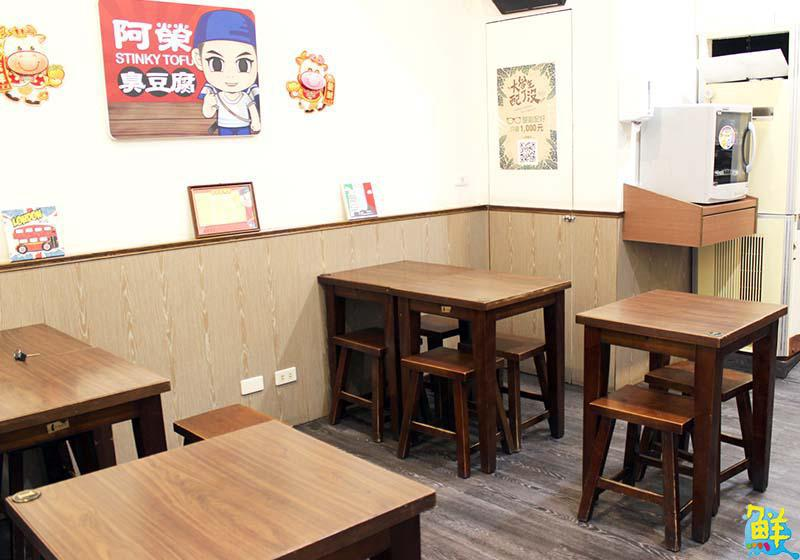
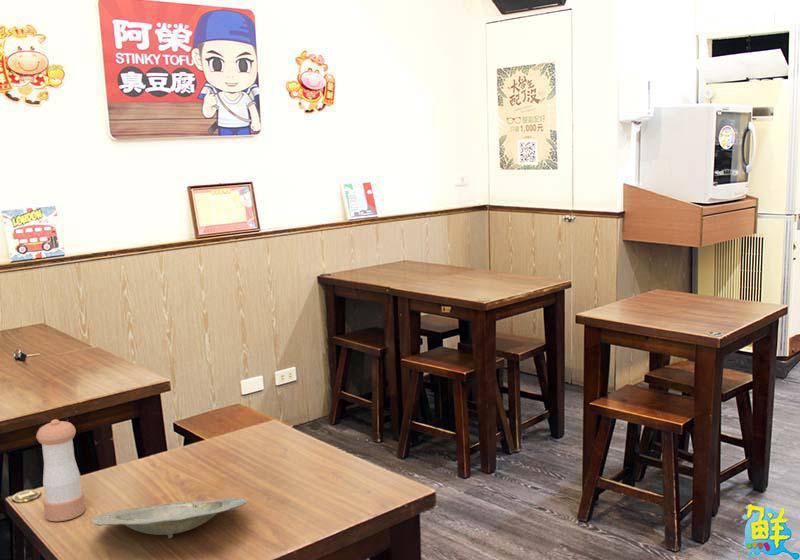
+ pepper shaker (60, 466)
+ plate (171, 511)
